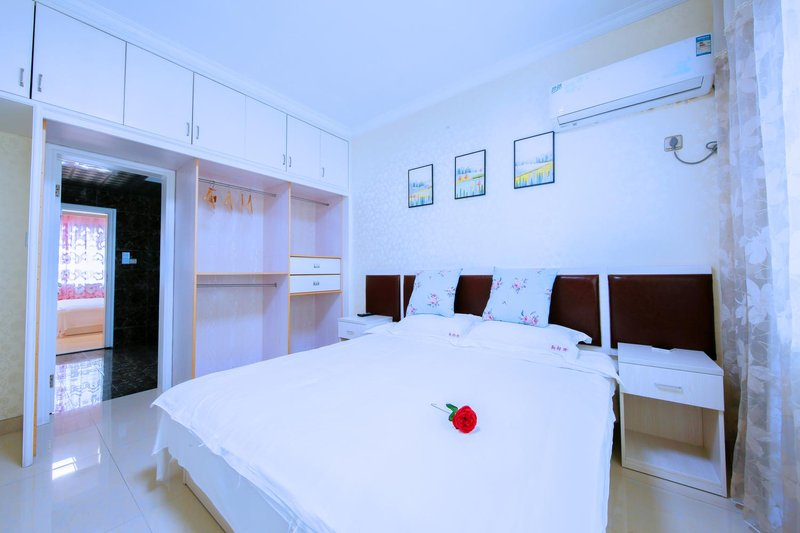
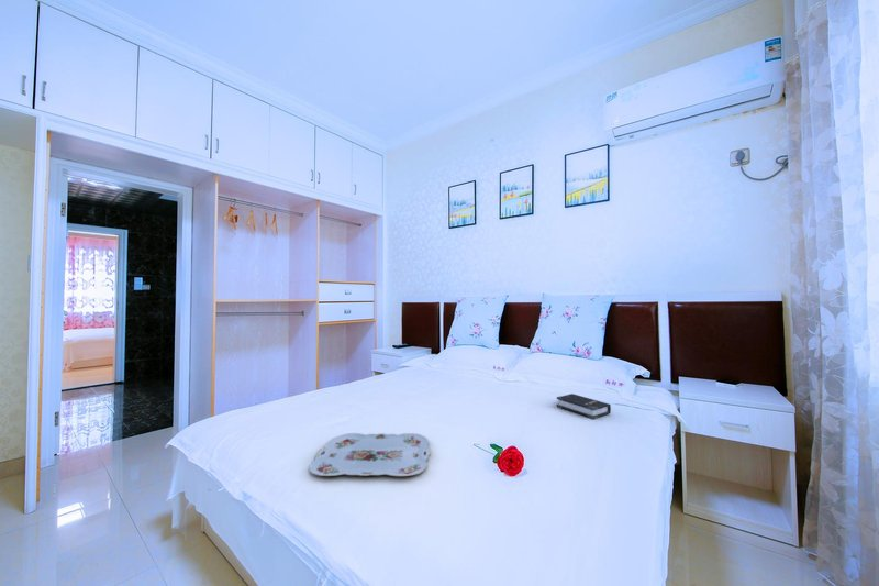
+ hardback book (582, 405)
+ serving tray (374, 453)
